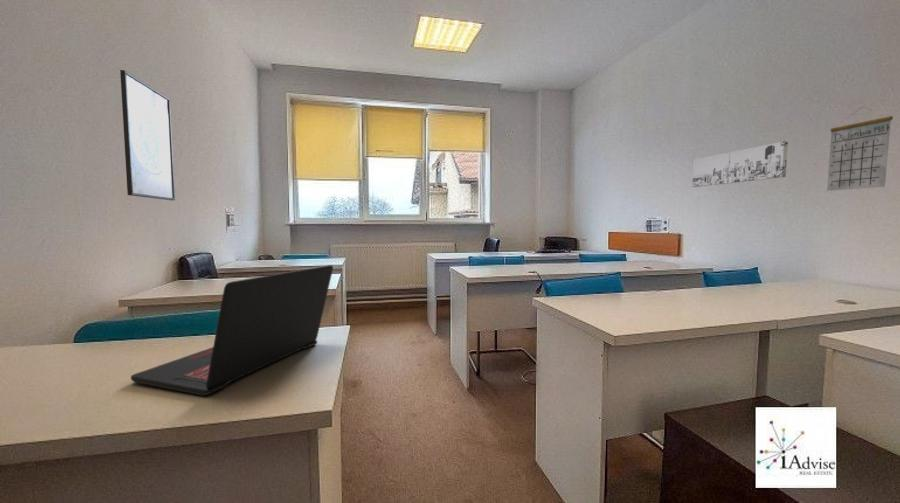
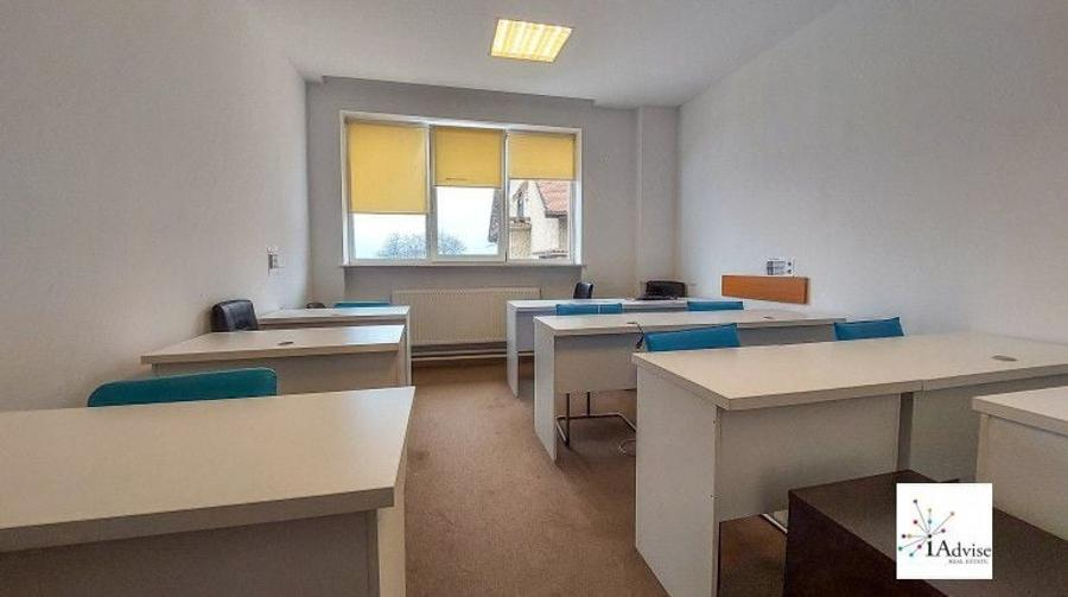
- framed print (150, 142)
- wall art (734, 167)
- laptop (243, 316)
- calendar (857, 148)
